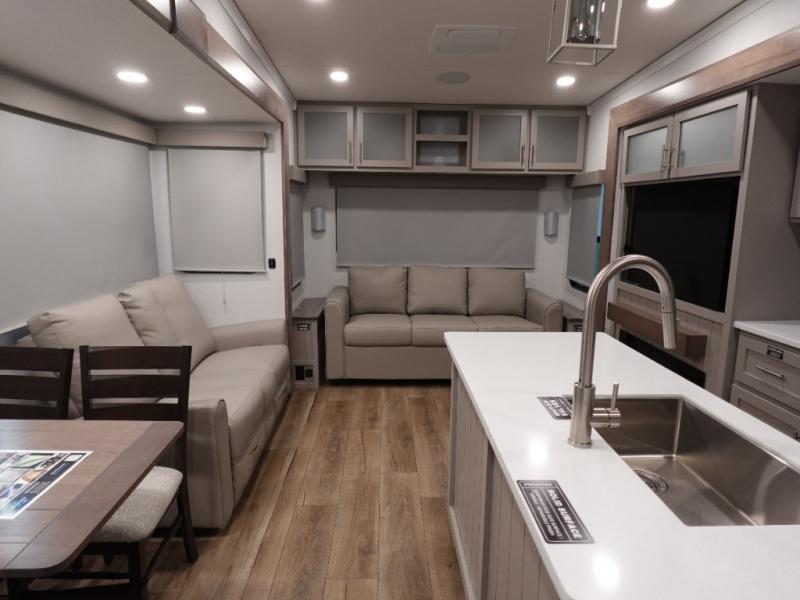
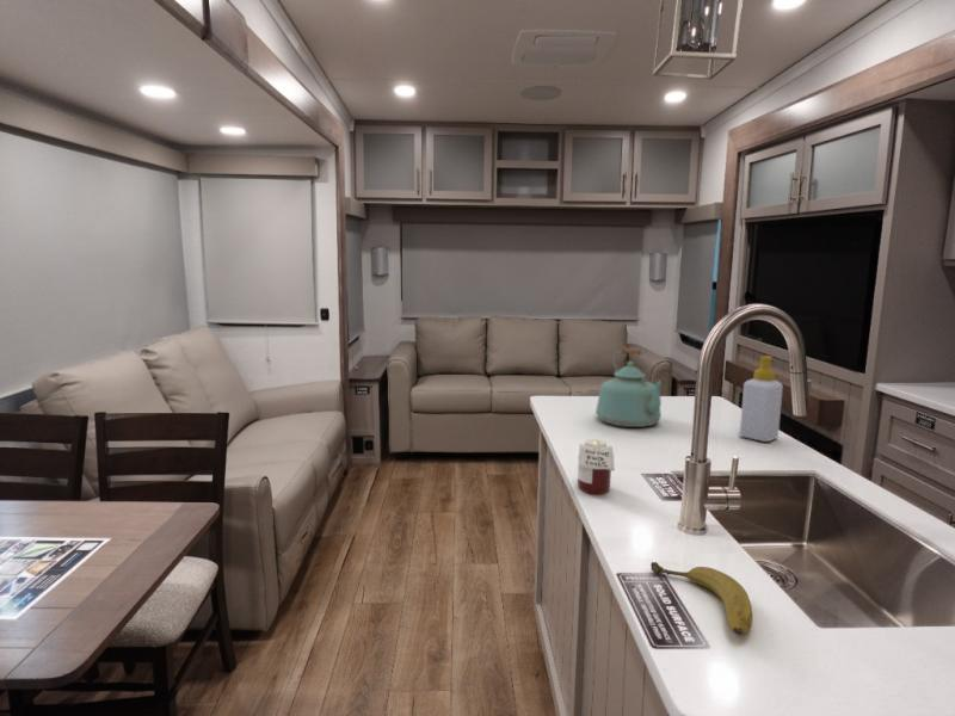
+ jar (594, 468)
+ fruit (709, 588)
+ soap bottle (762, 397)
+ kettle (634, 385)
